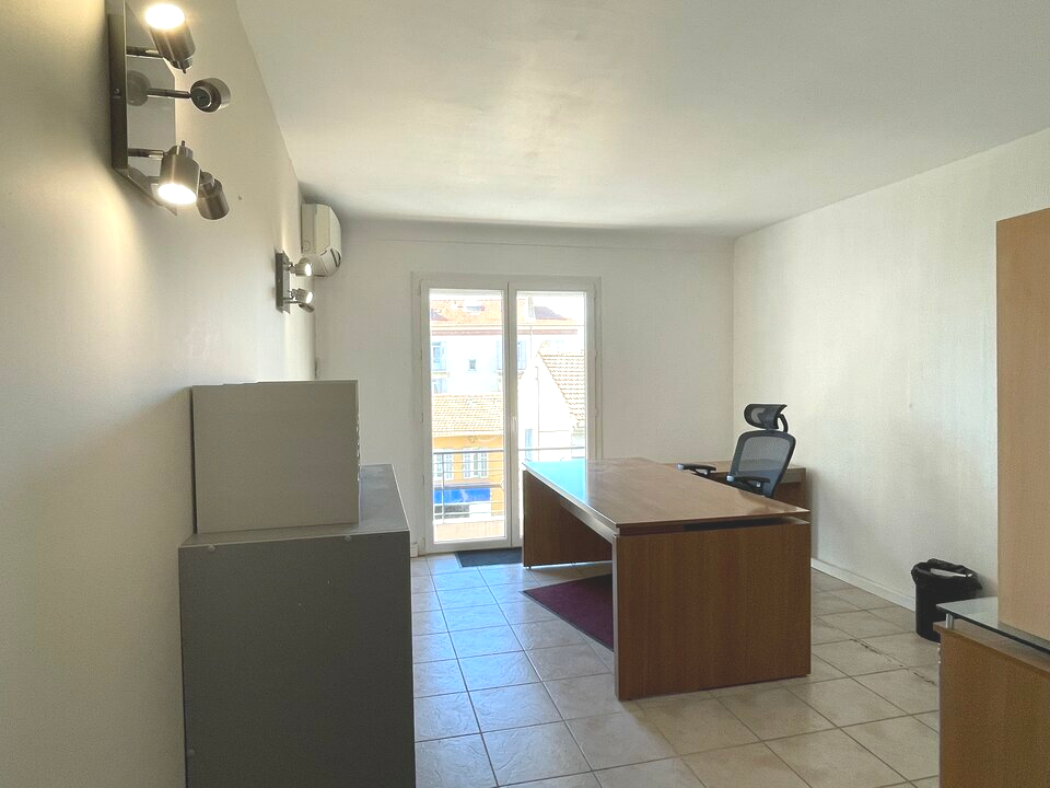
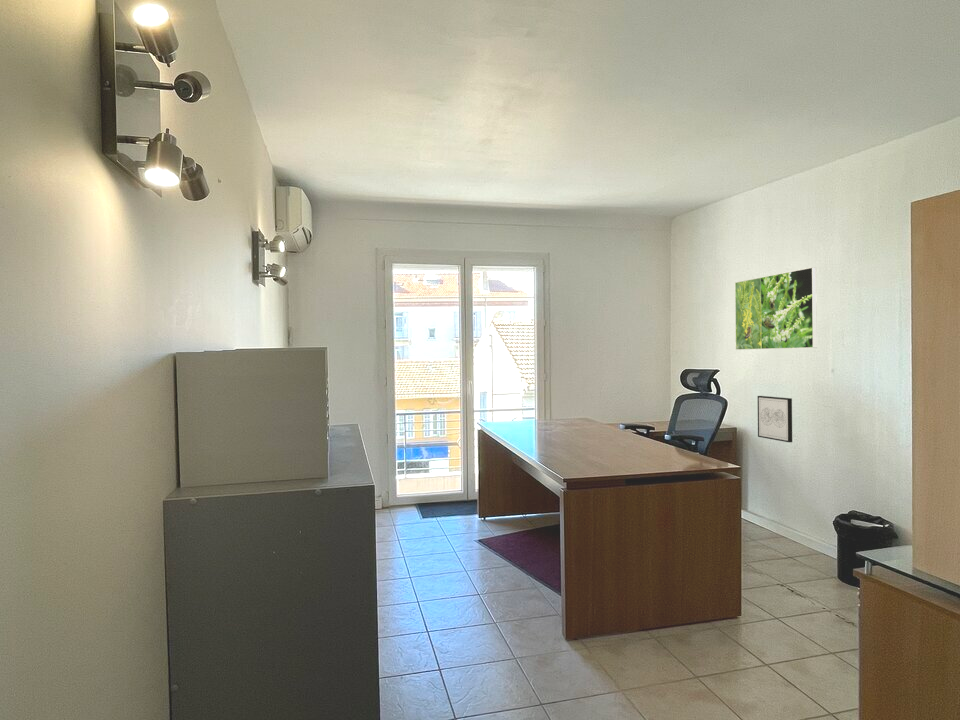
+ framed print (772, 312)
+ wall art (774, 418)
